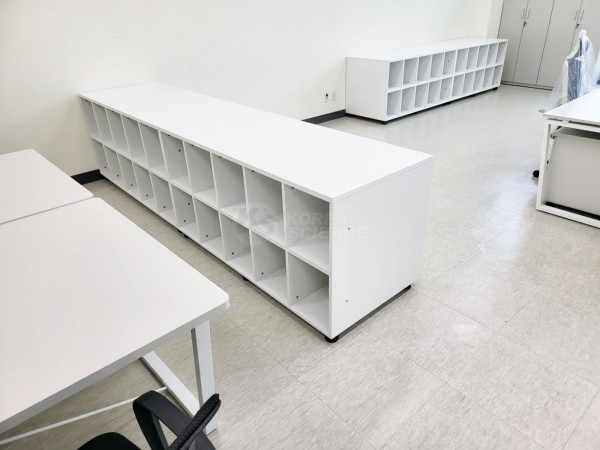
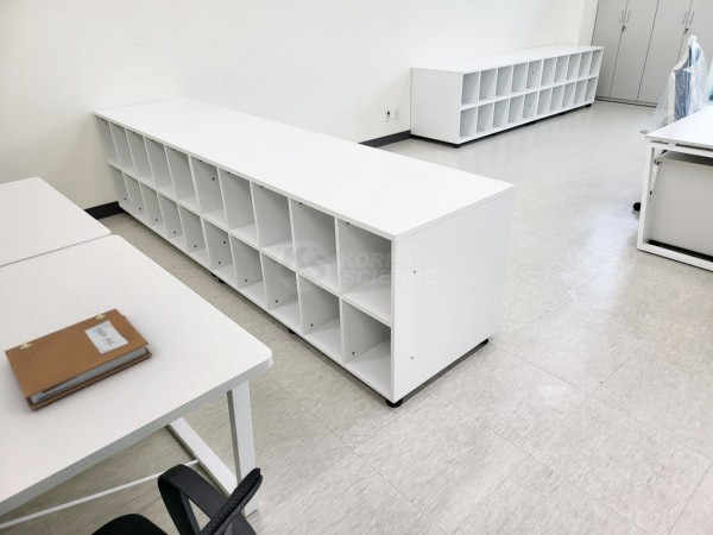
+ notebook (81, 351)
